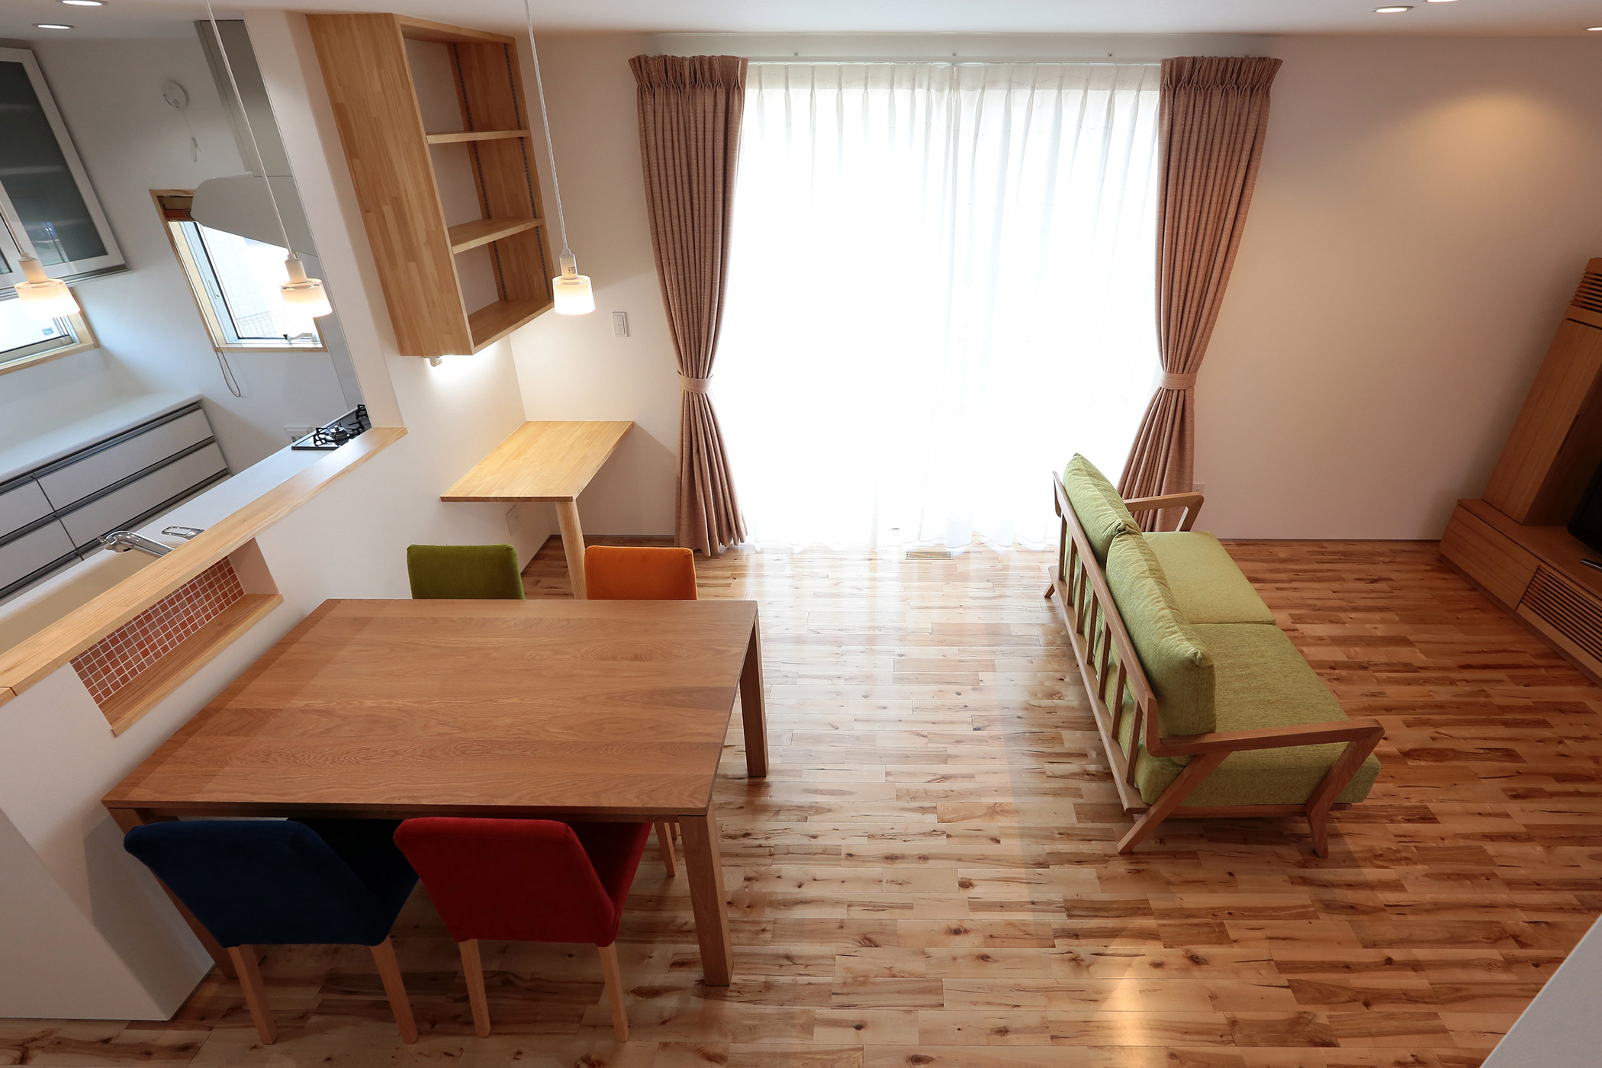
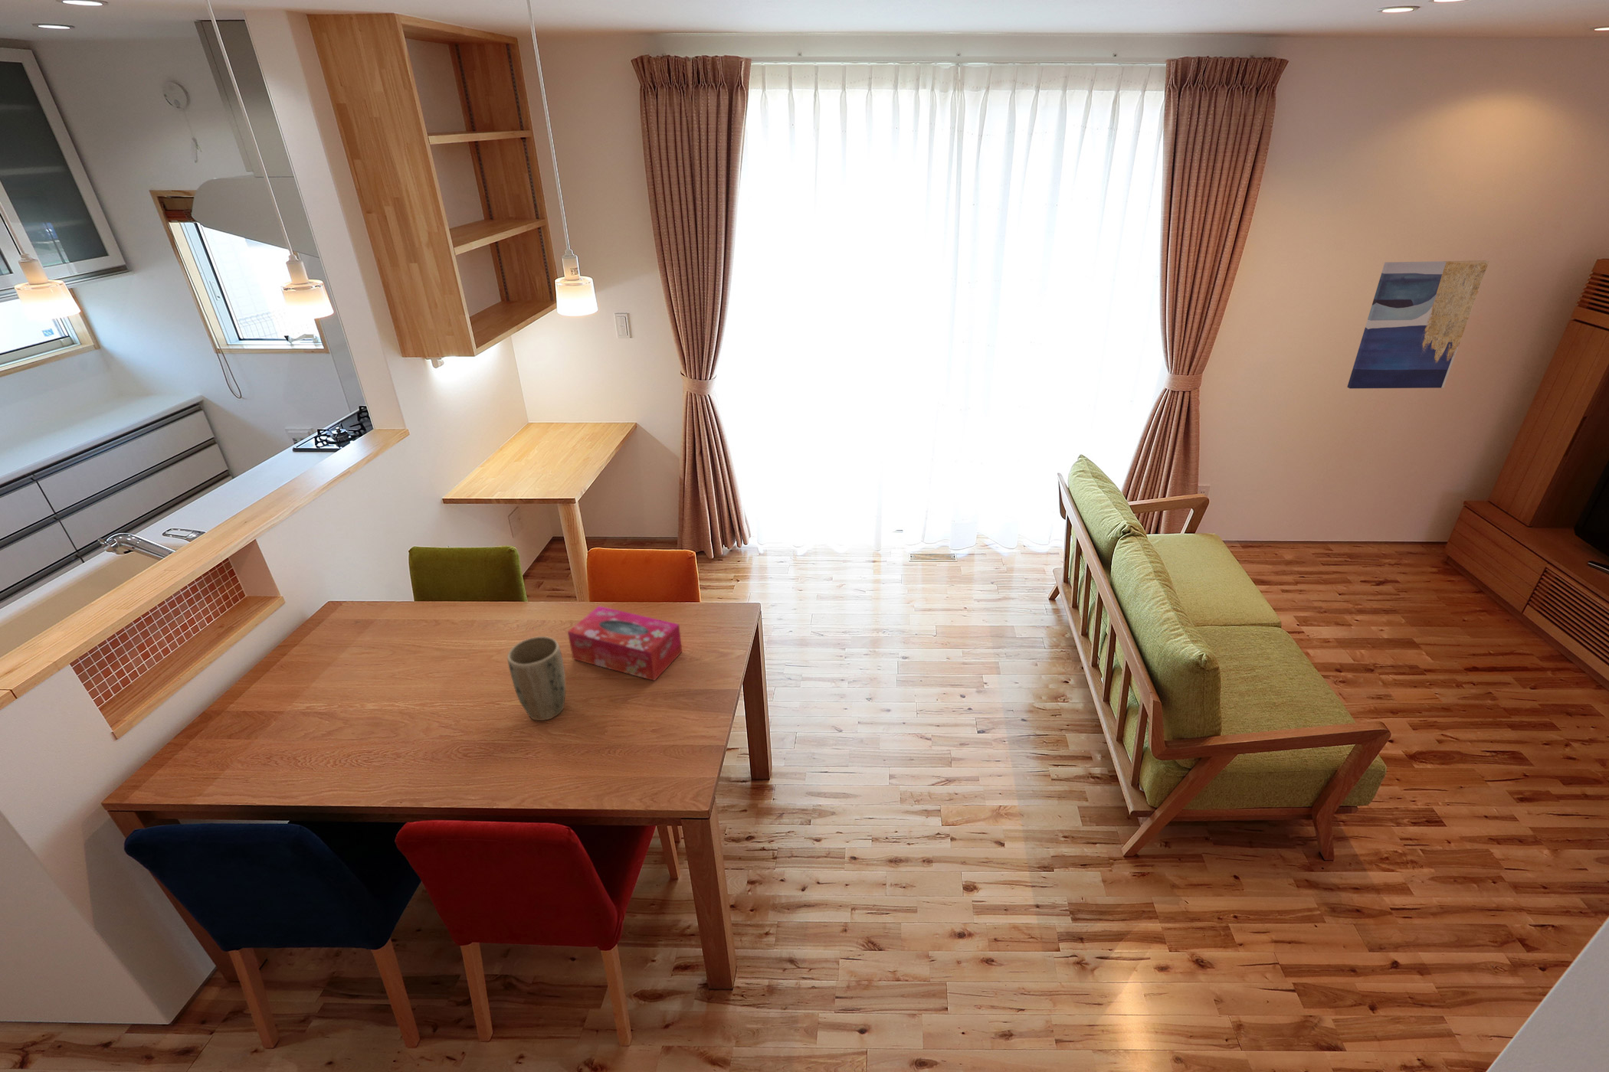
+ tissue box (625, 641)
+ plant pot (540, 680)
+ wall art (1414, 327)
